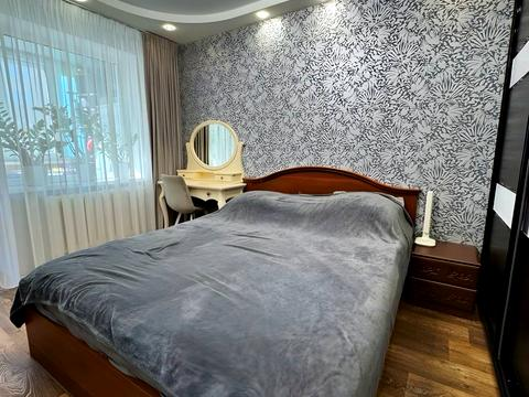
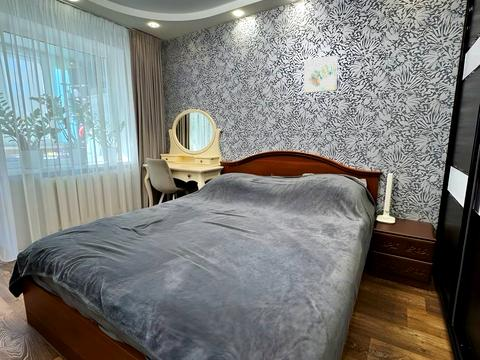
+ wall art (320, 75)
